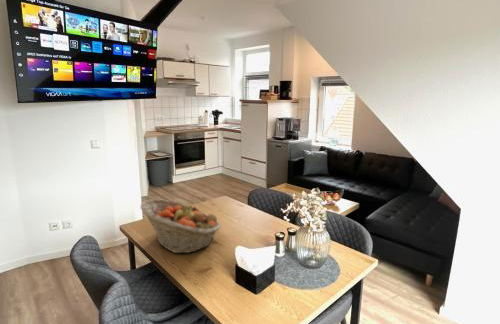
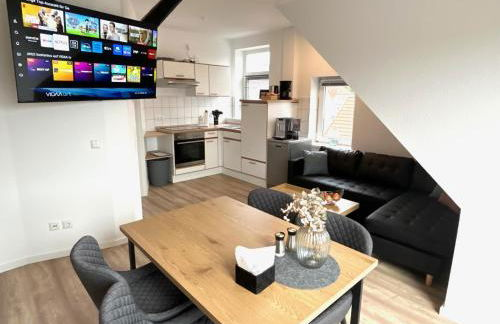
- fruit basket (180, 221)
